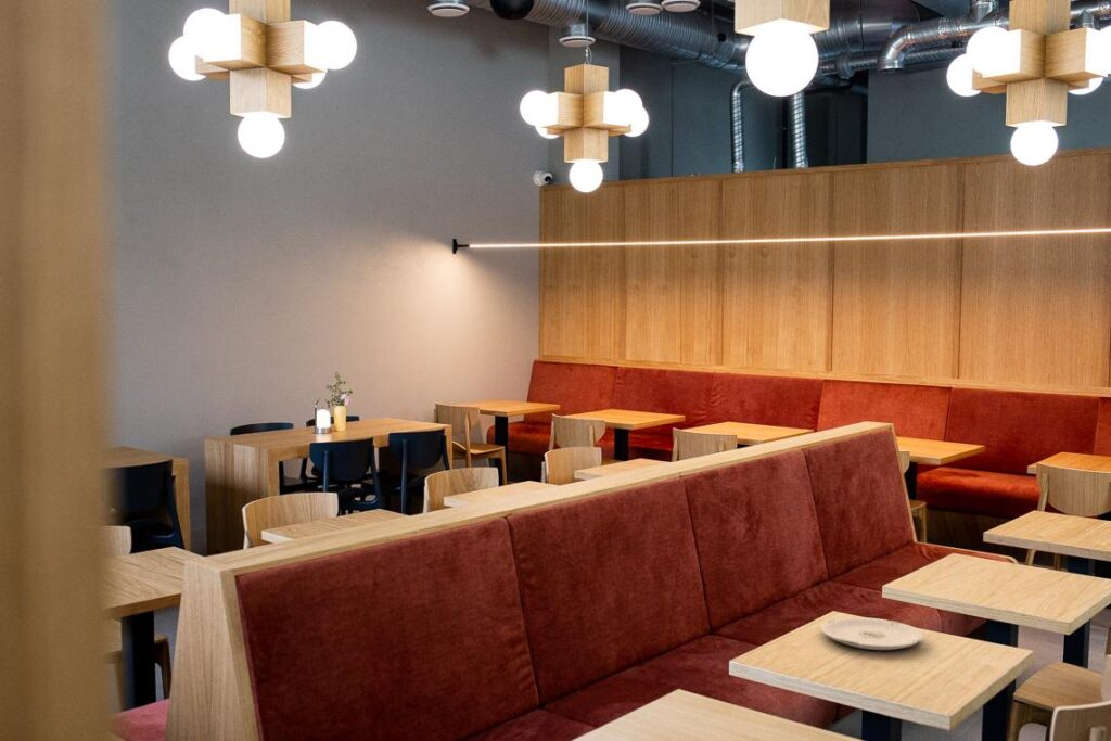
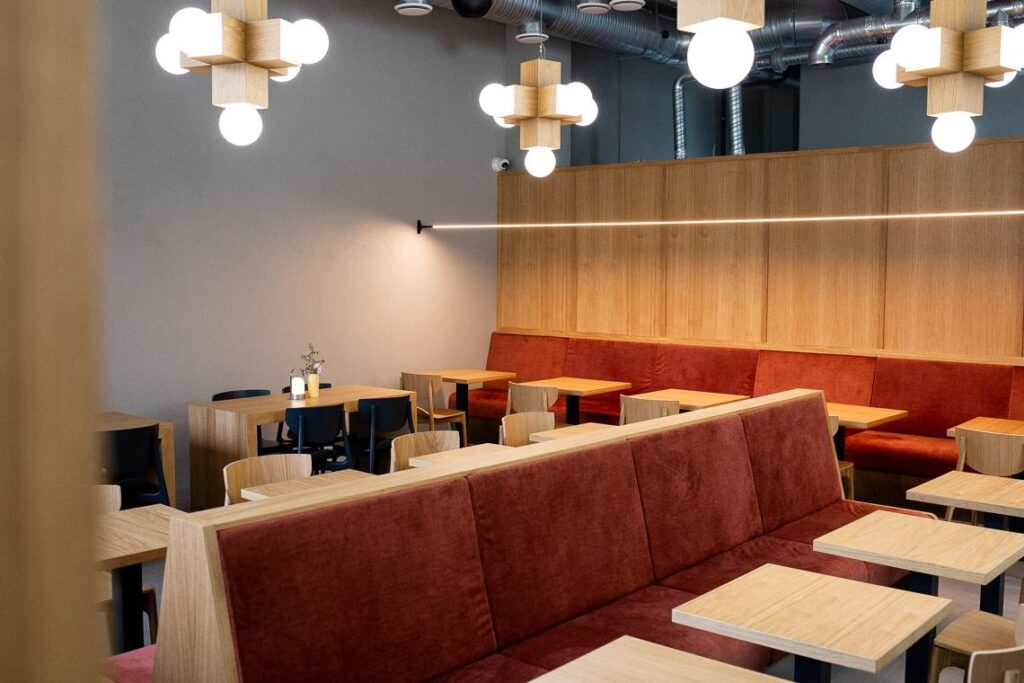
- plate (871, 635)
